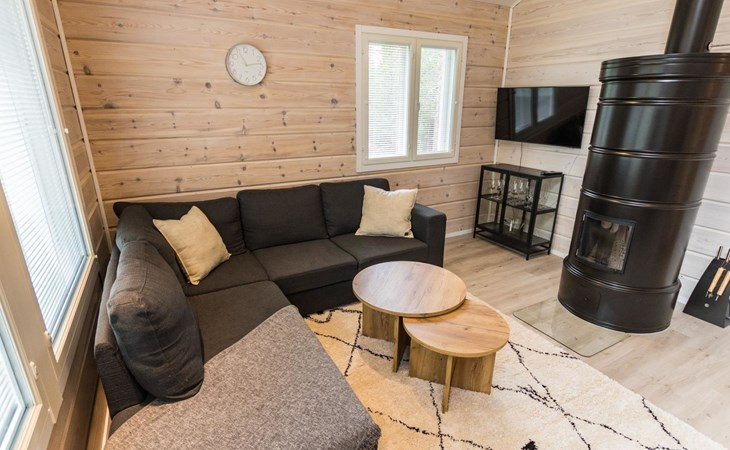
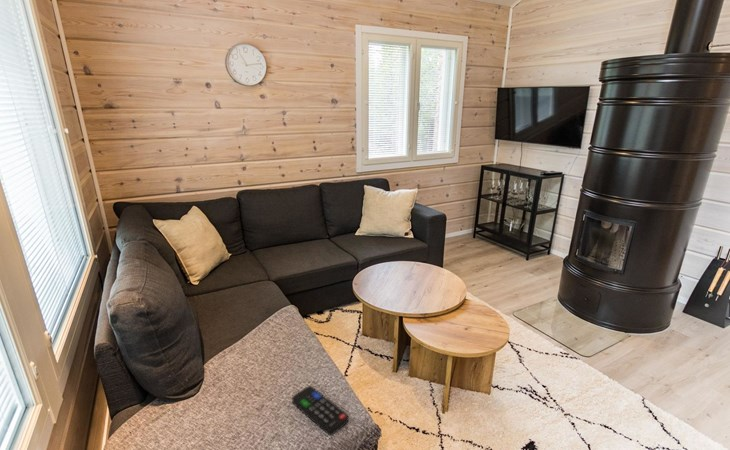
+ remote control (319, 408)
